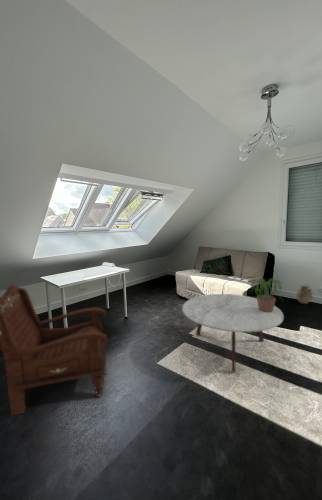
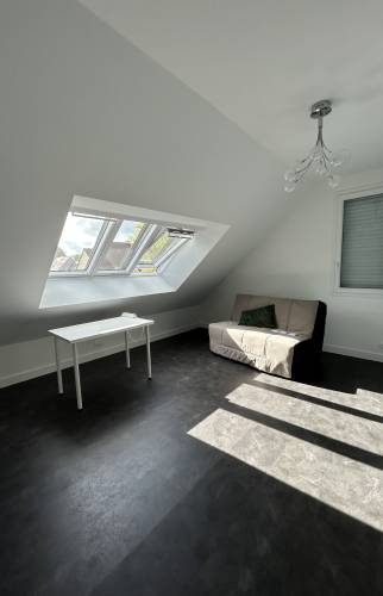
- potted plant (262, 294)
- vase (304, 294)
- armchair (58, 334)
- coffee table (229, 328)
